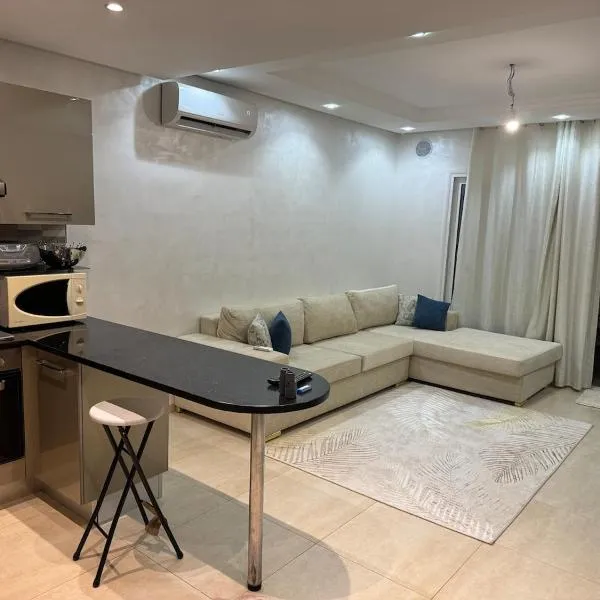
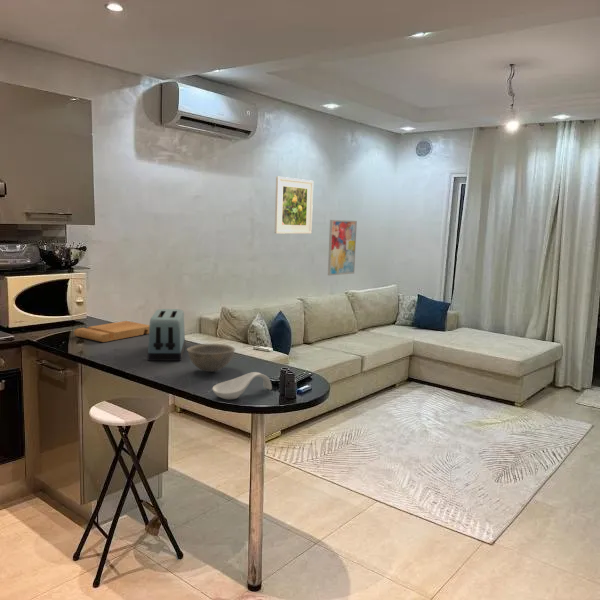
+ cutting board (115, 330)
+ wall art (342, 247)
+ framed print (294, 206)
+ toaster (167, 333)
+ spoon rest (242, 384)
+ bowl (210, 359)
